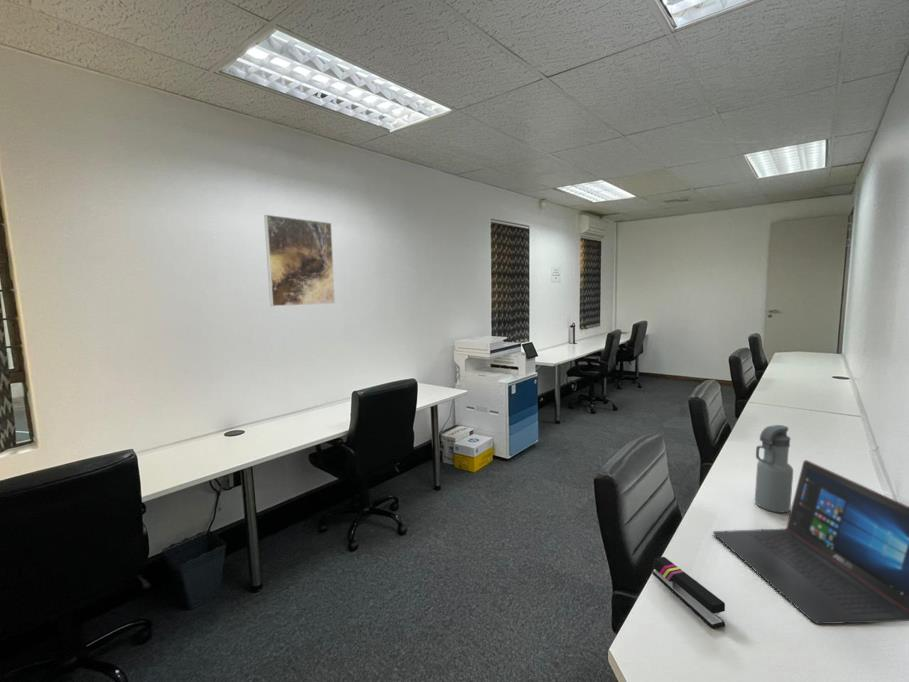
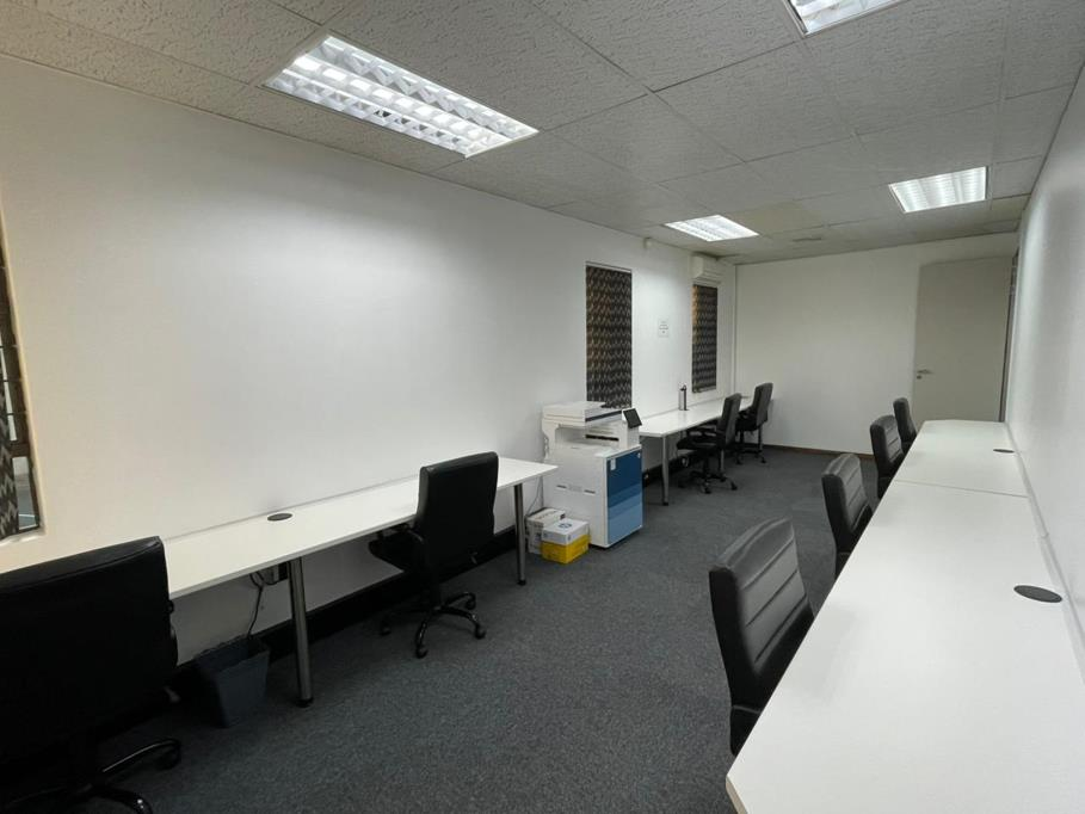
- stapler (686, 587)
- water bottle (774, 467)
- laptop (809, 529)
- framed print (302, 262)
